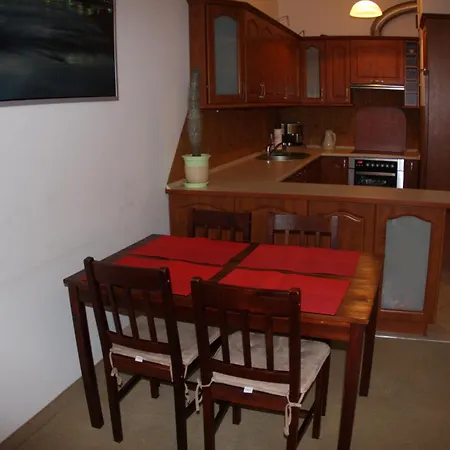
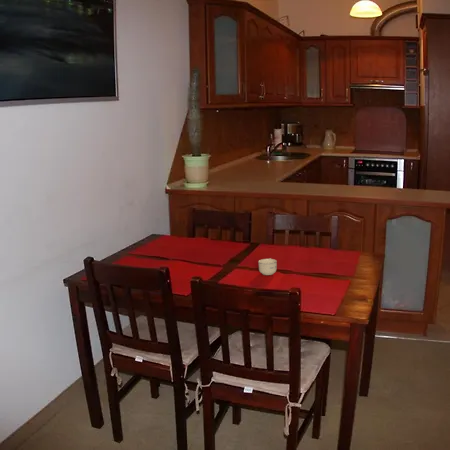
+ cup (268, 266)
